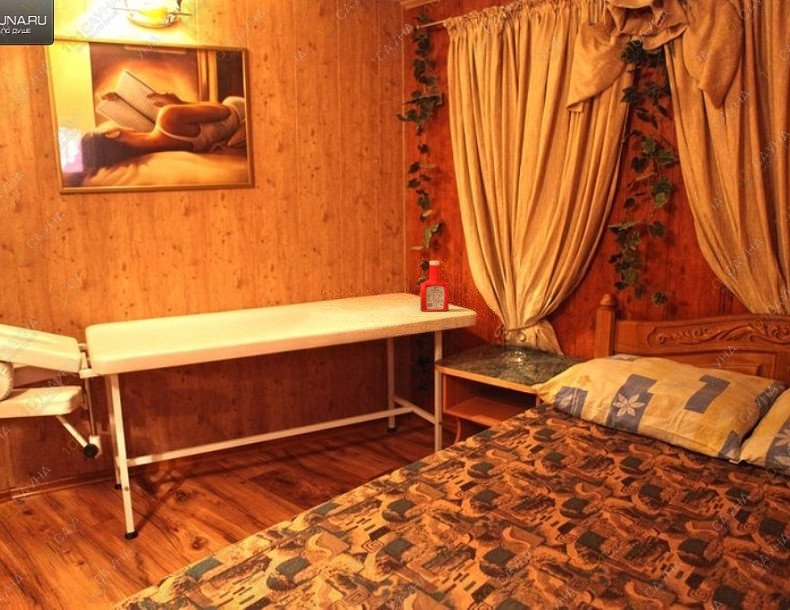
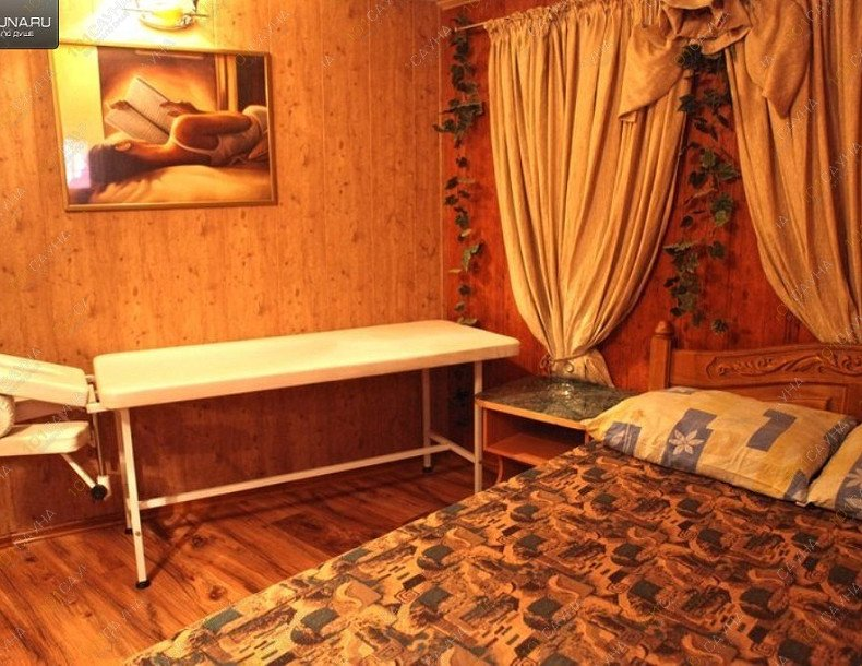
- soap bottle (434, 285)
